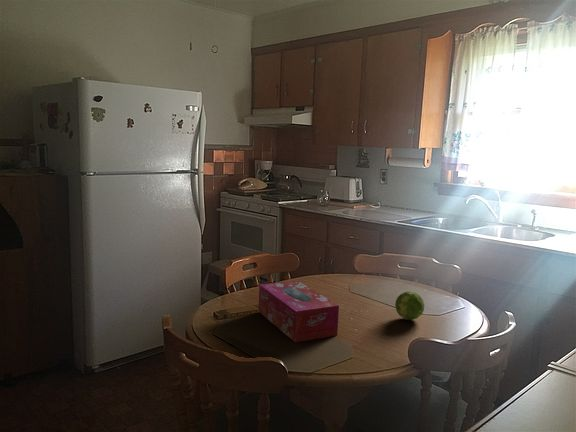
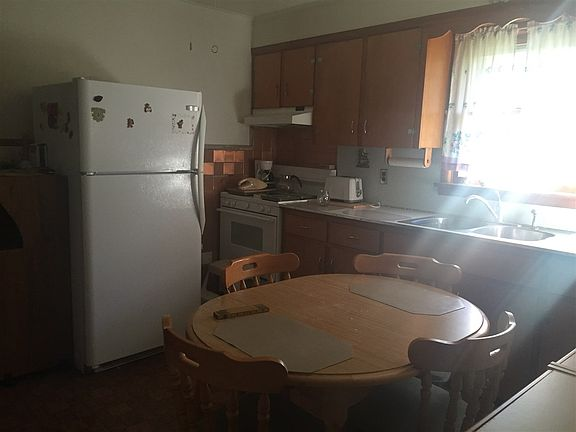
- fruit (409, 305)
- tissue box (296, 308)
